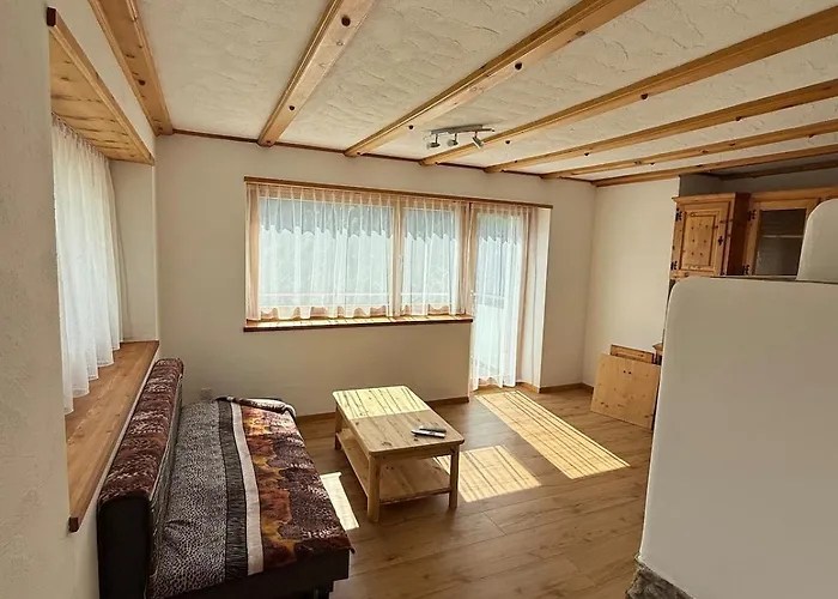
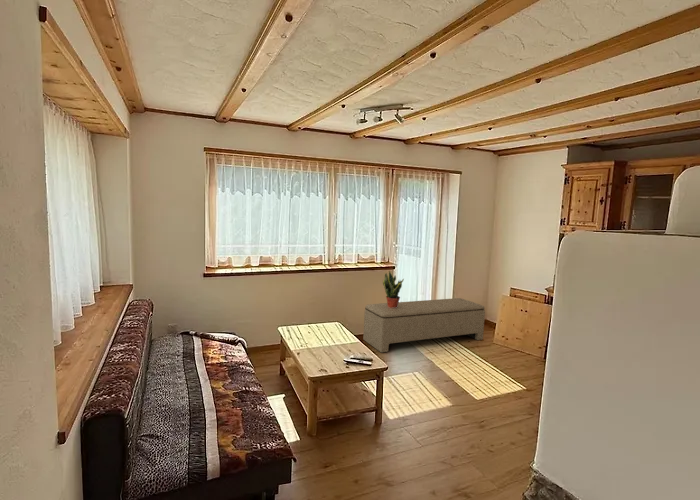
+ bench (425, 322)
+ potted plant (395, 288)
